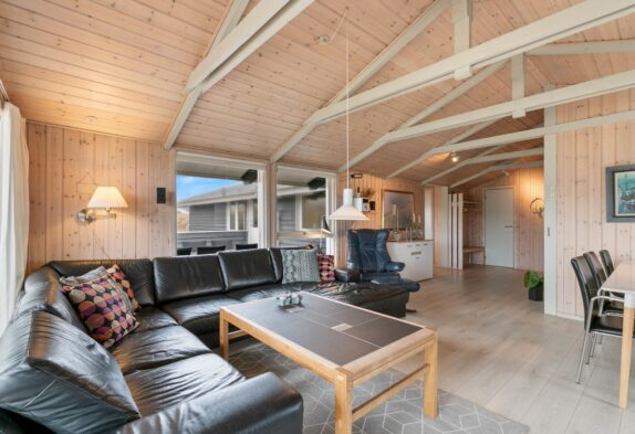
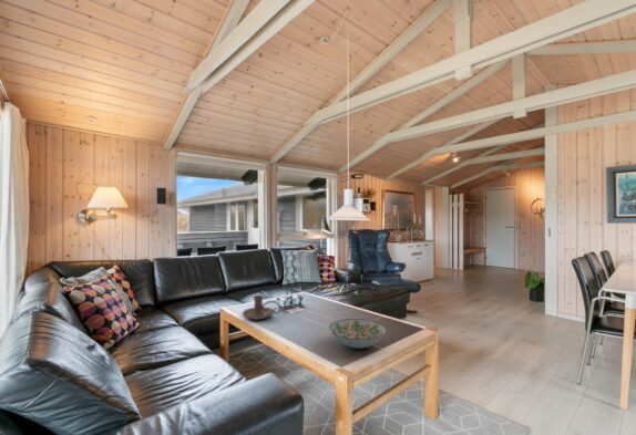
+ decorative bowl (357, 336)
+ candle holder (261, 307)
